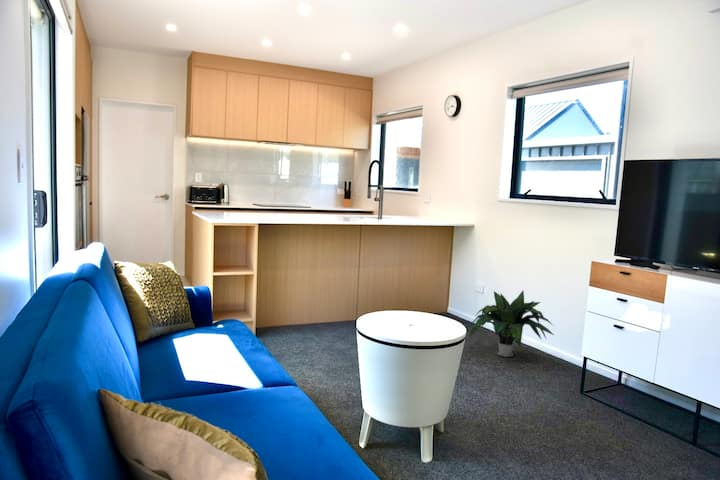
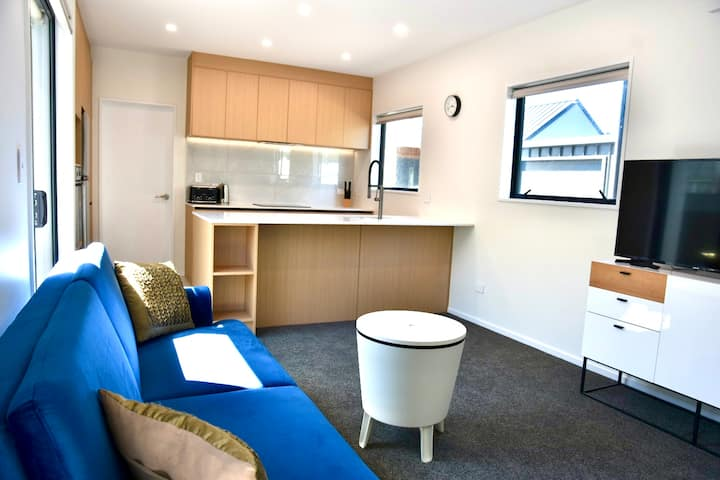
- potted plant (509, 322)
